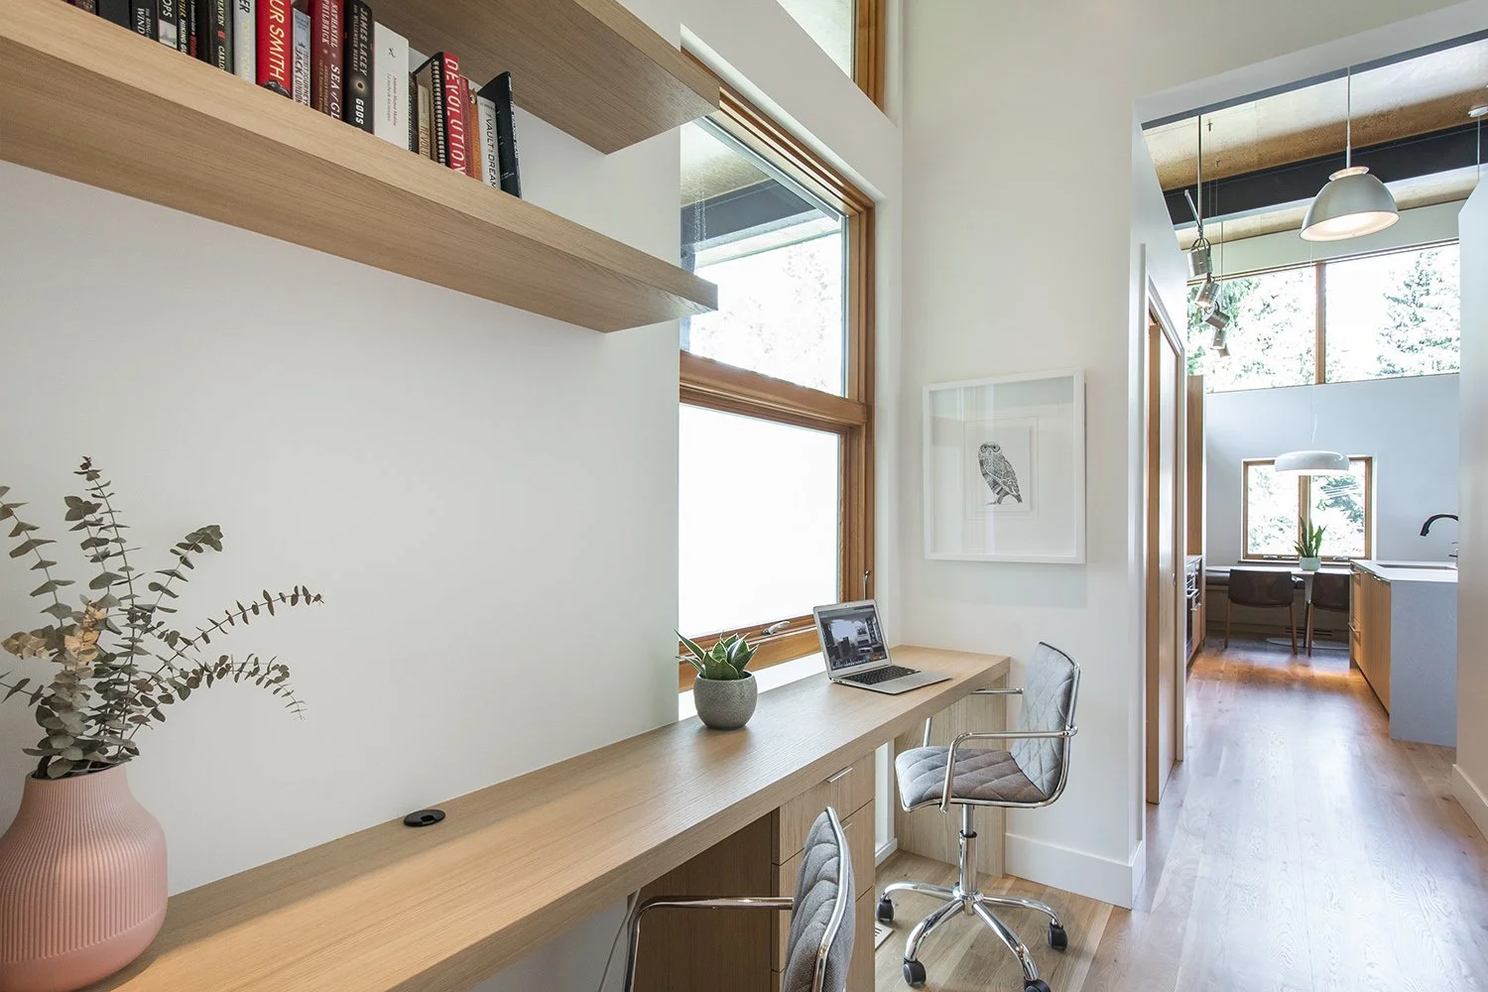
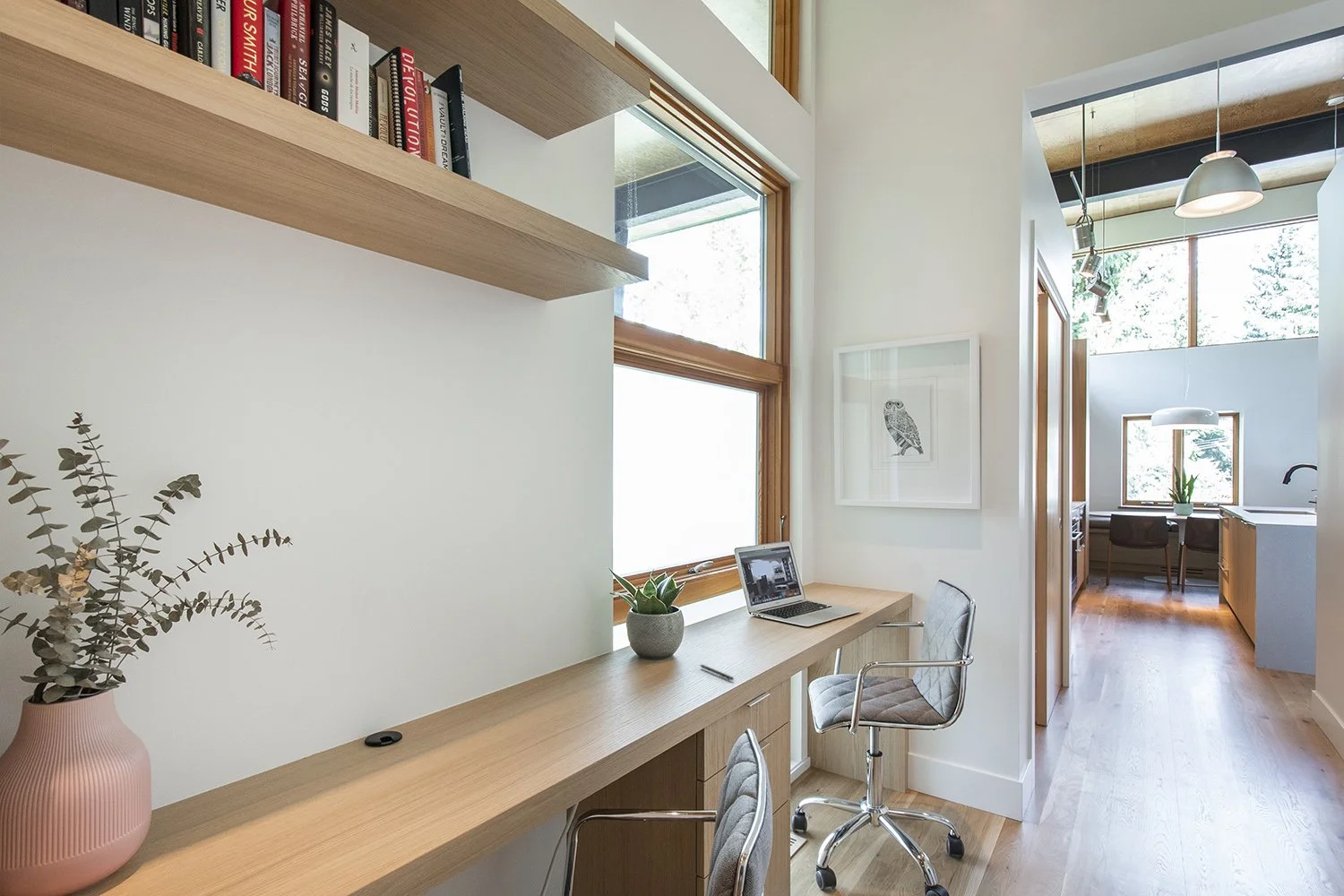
+ pen (715, 671)
